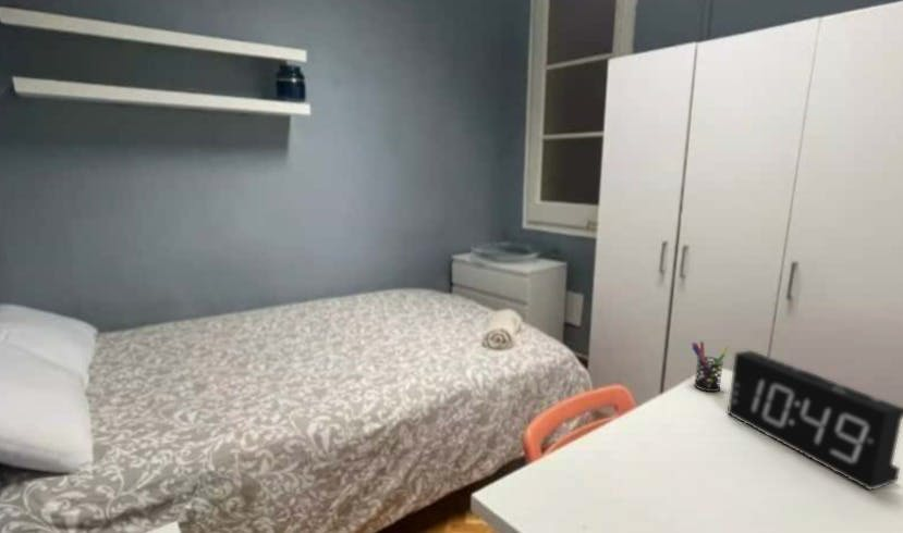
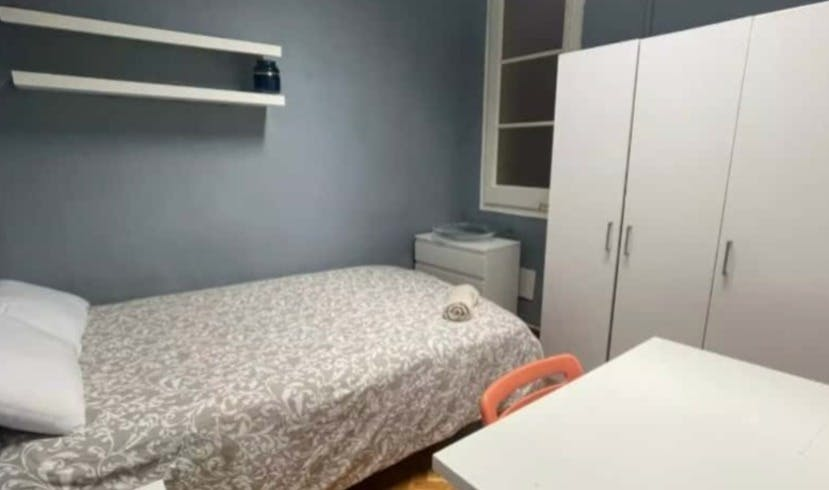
- alarm clock (807, 408)
- pen holder (710, 364)
